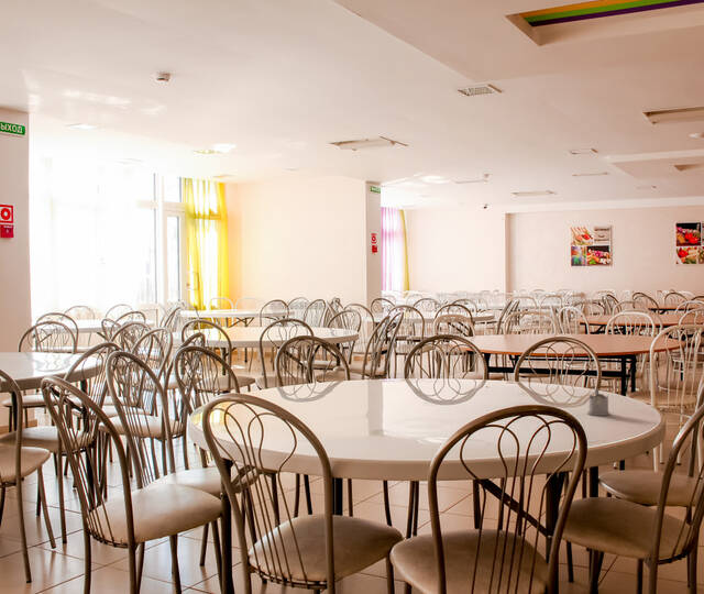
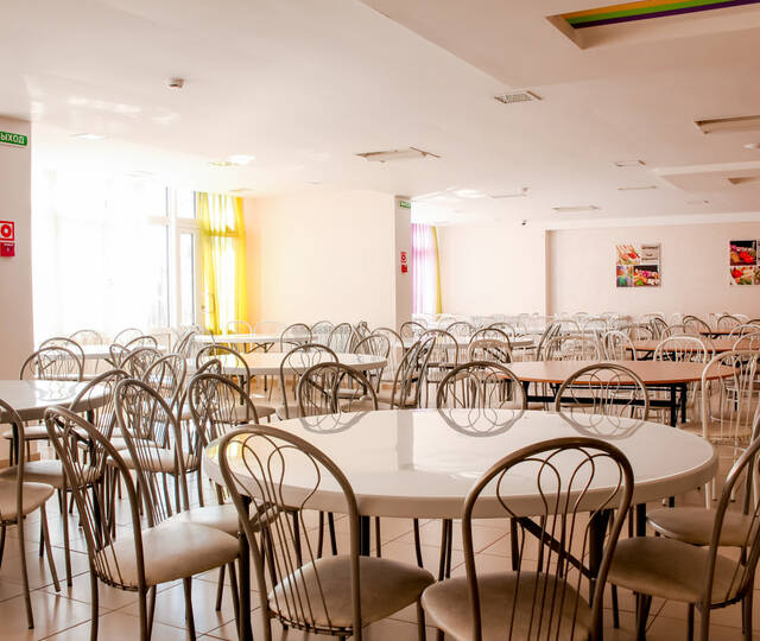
- tea glass holder (598, 398)
